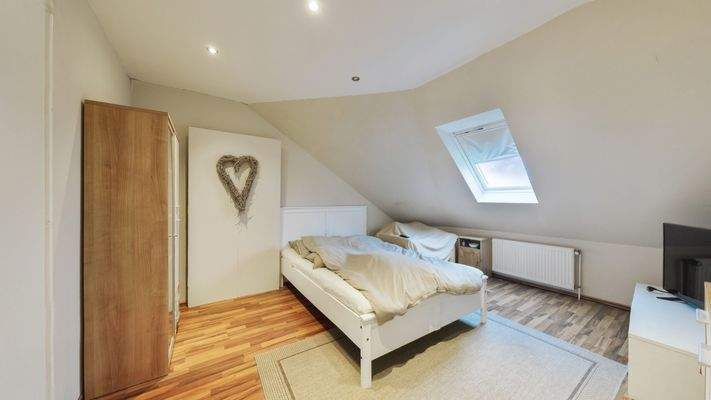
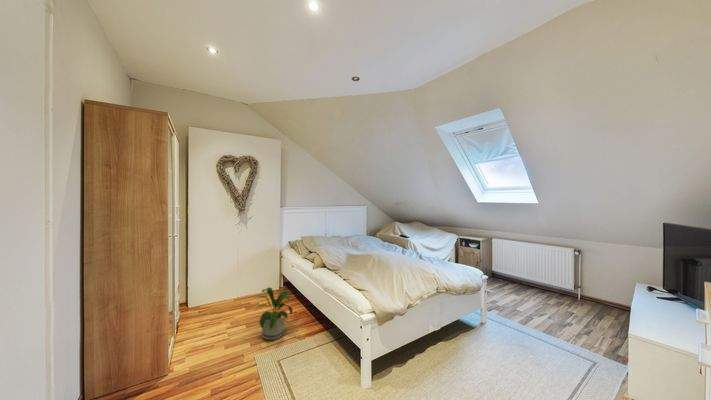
+ house plant (278, 308)
